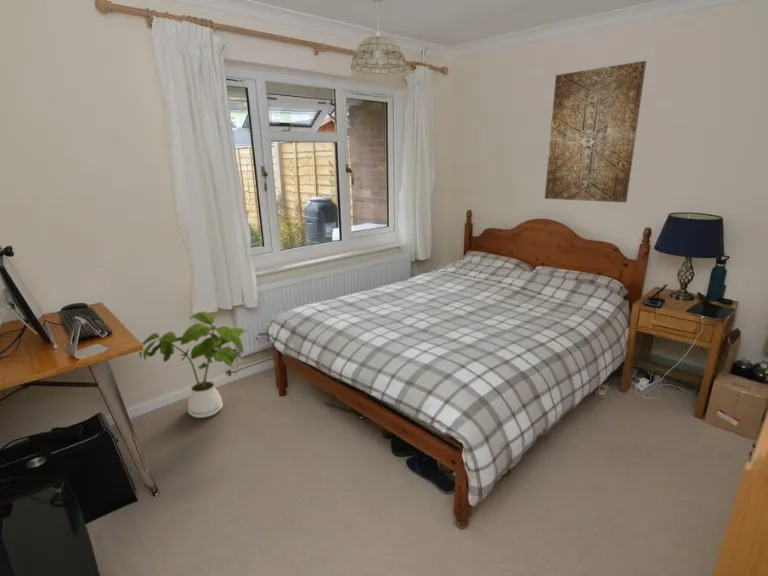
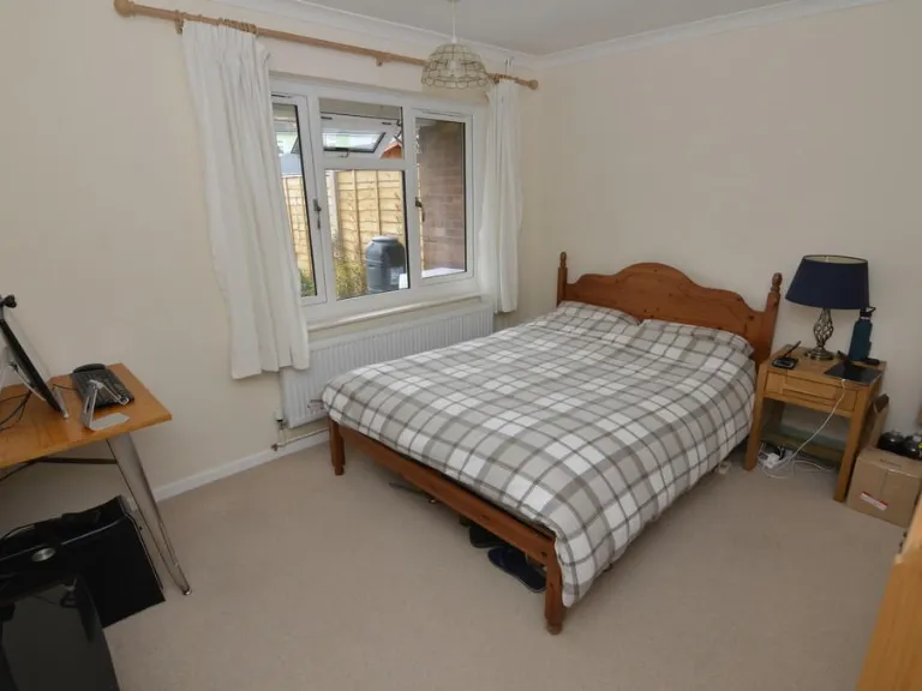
- wall art (590, 137)
- house plant (210, 362)
